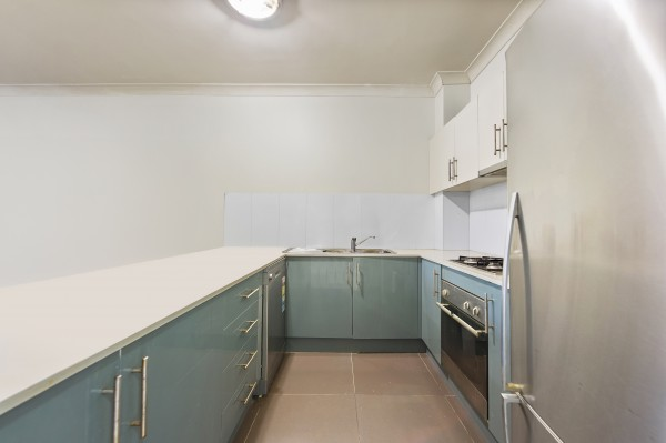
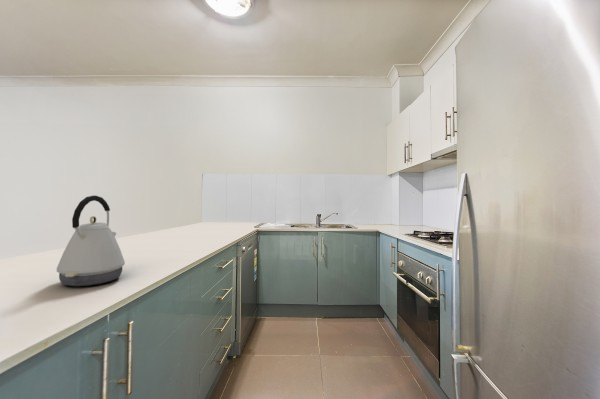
+ kettle (94, 237)
